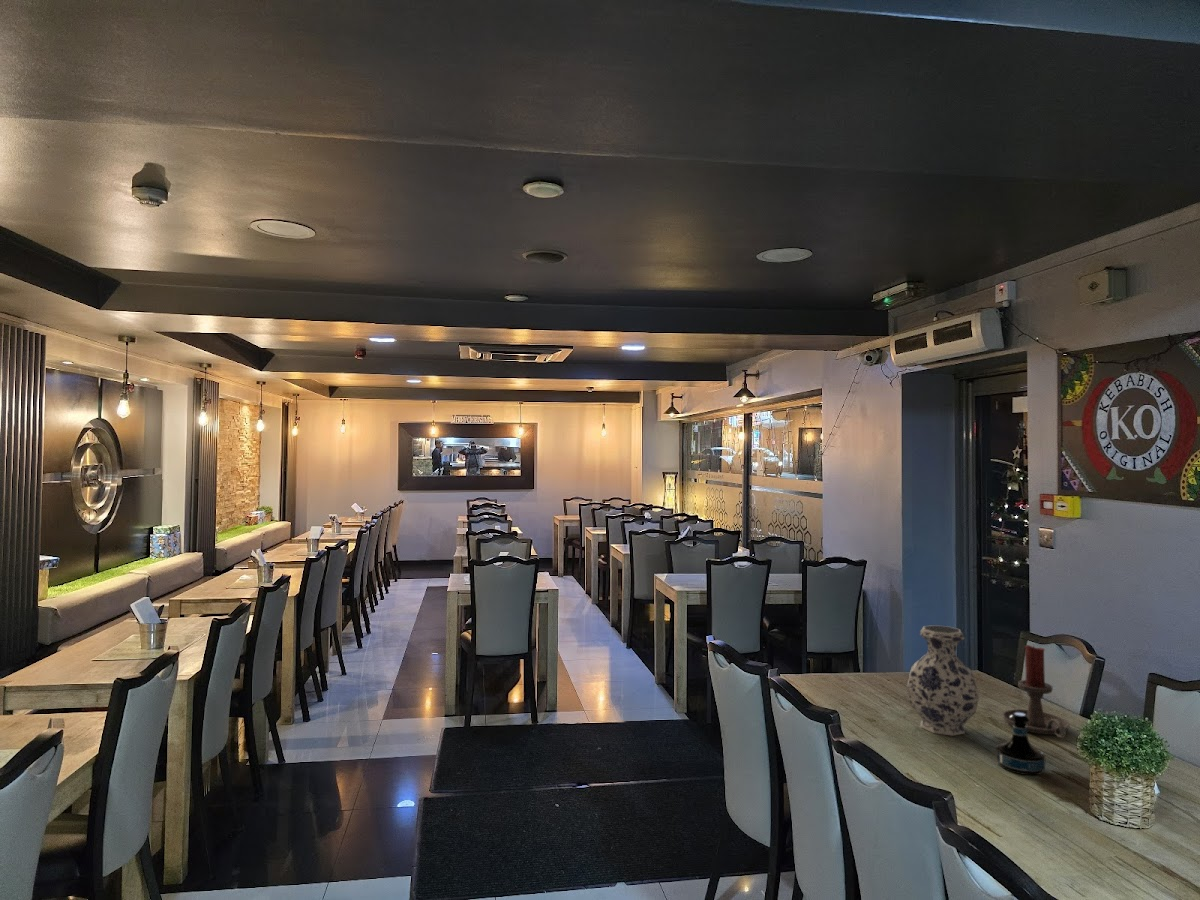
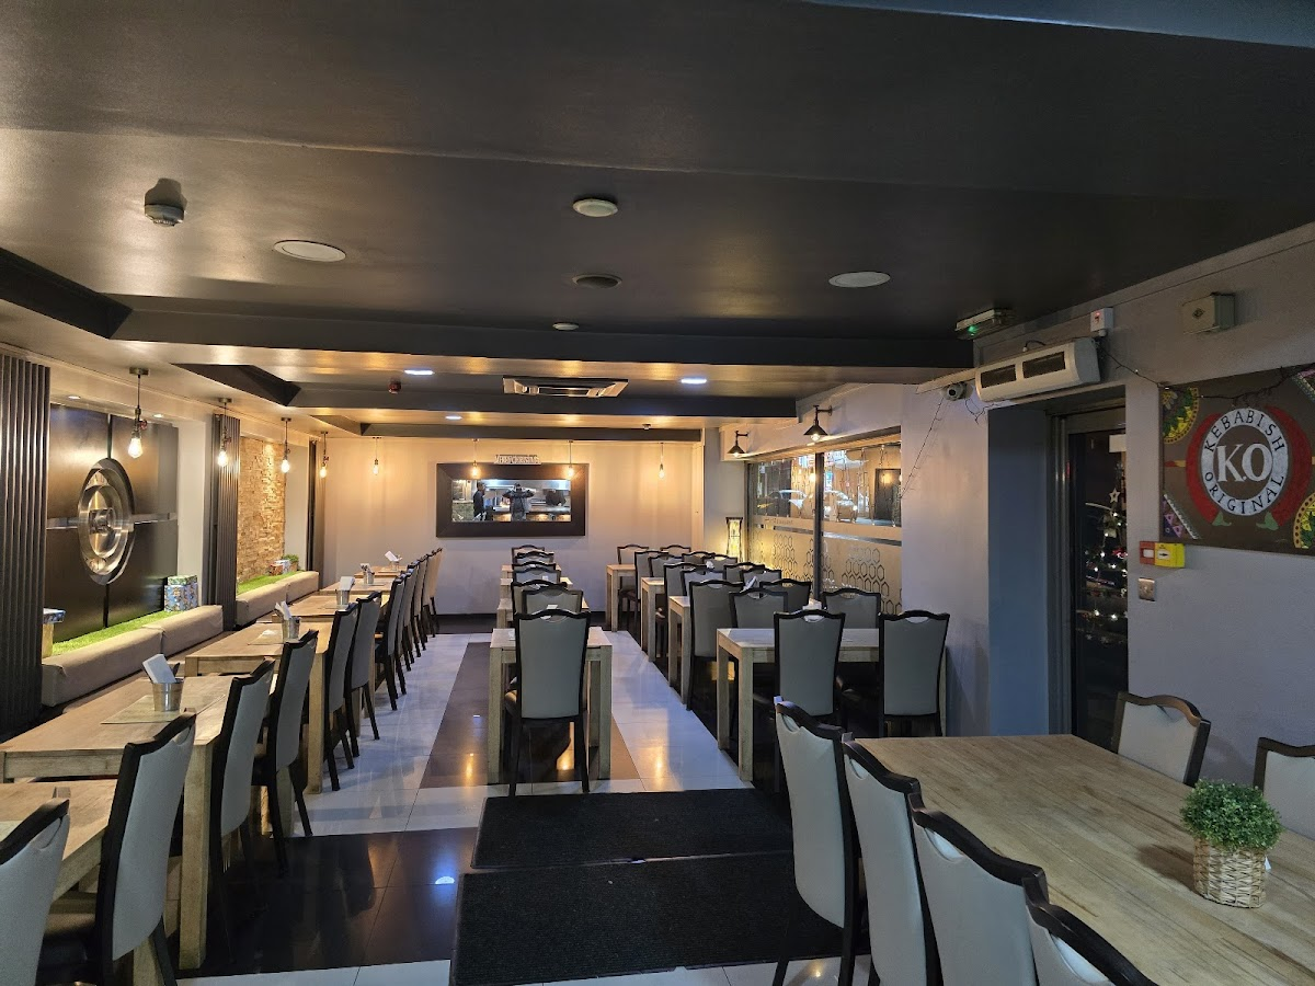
- vase (942, 678)
- tequila bottle (1020, 740)
- candle holder (1040, 688)
